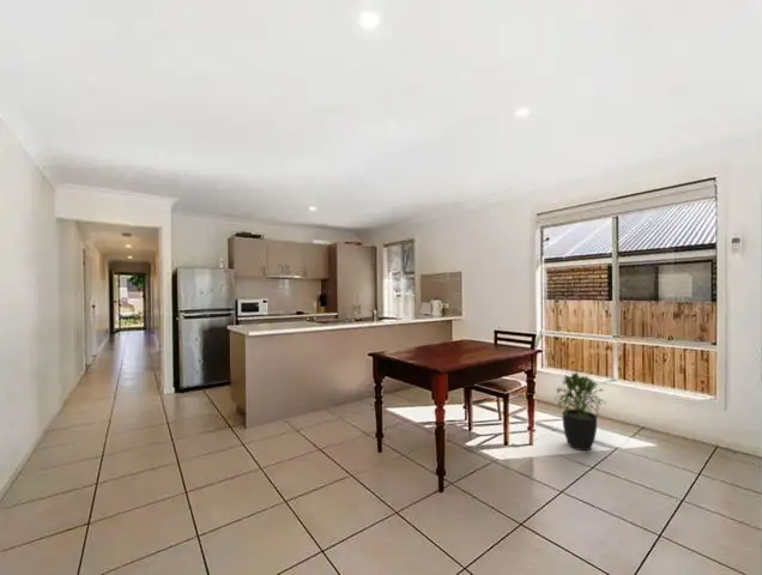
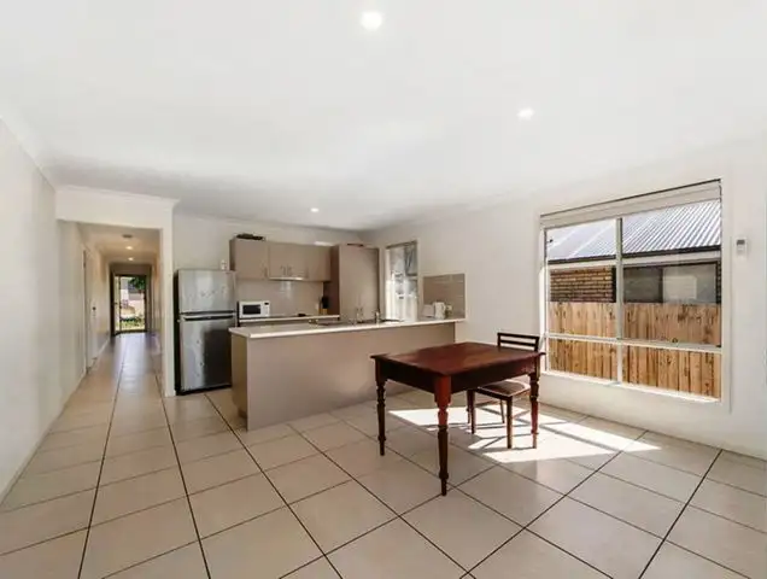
- potted plant (577, 407)
